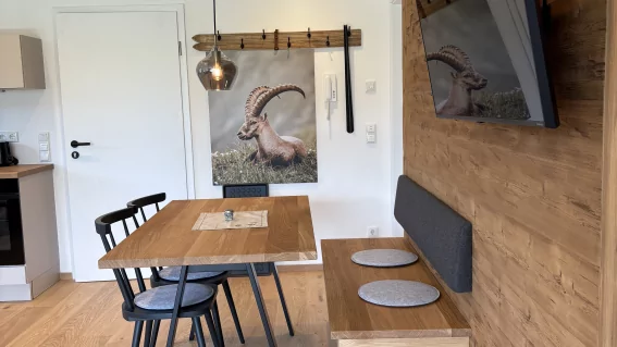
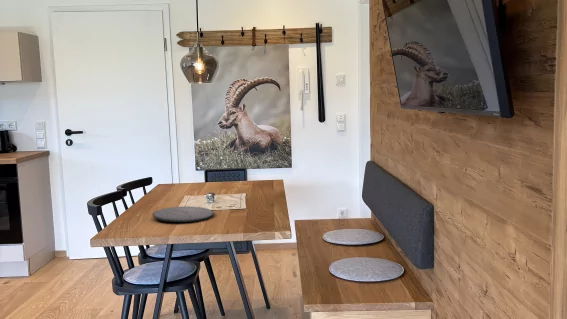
+ plate (183, 213)
